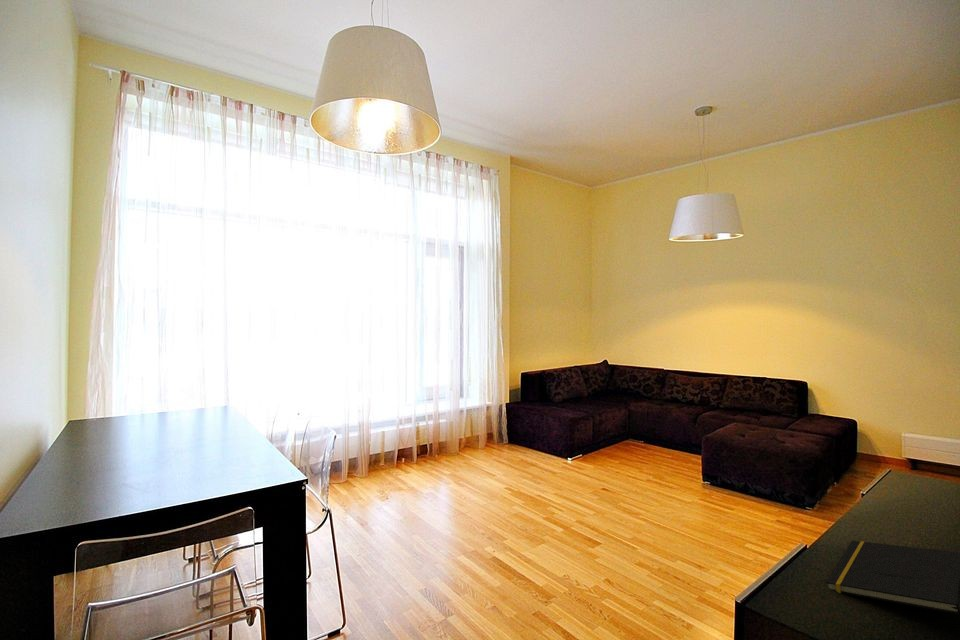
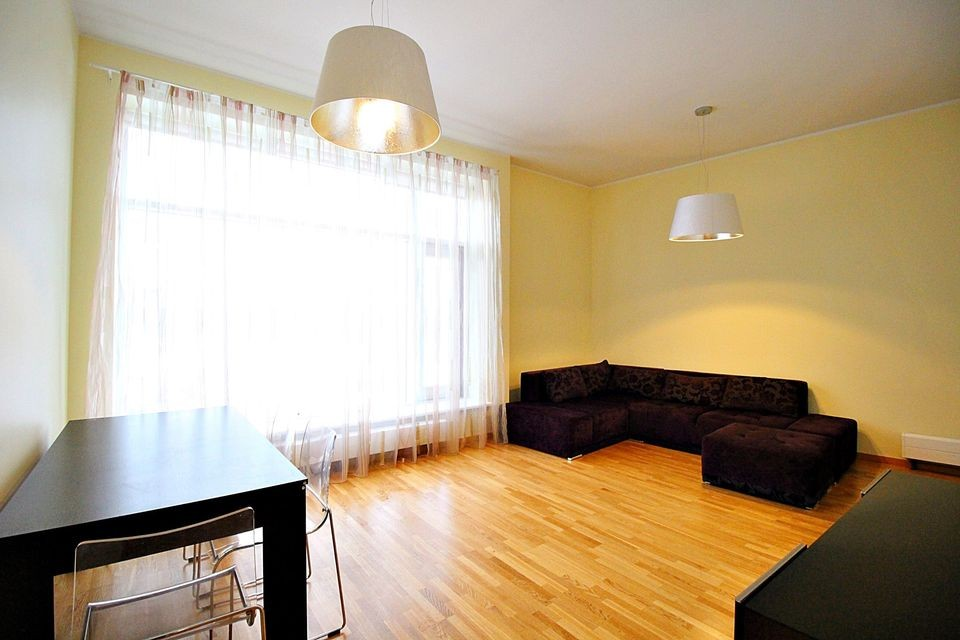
- notepad (897, 571)
